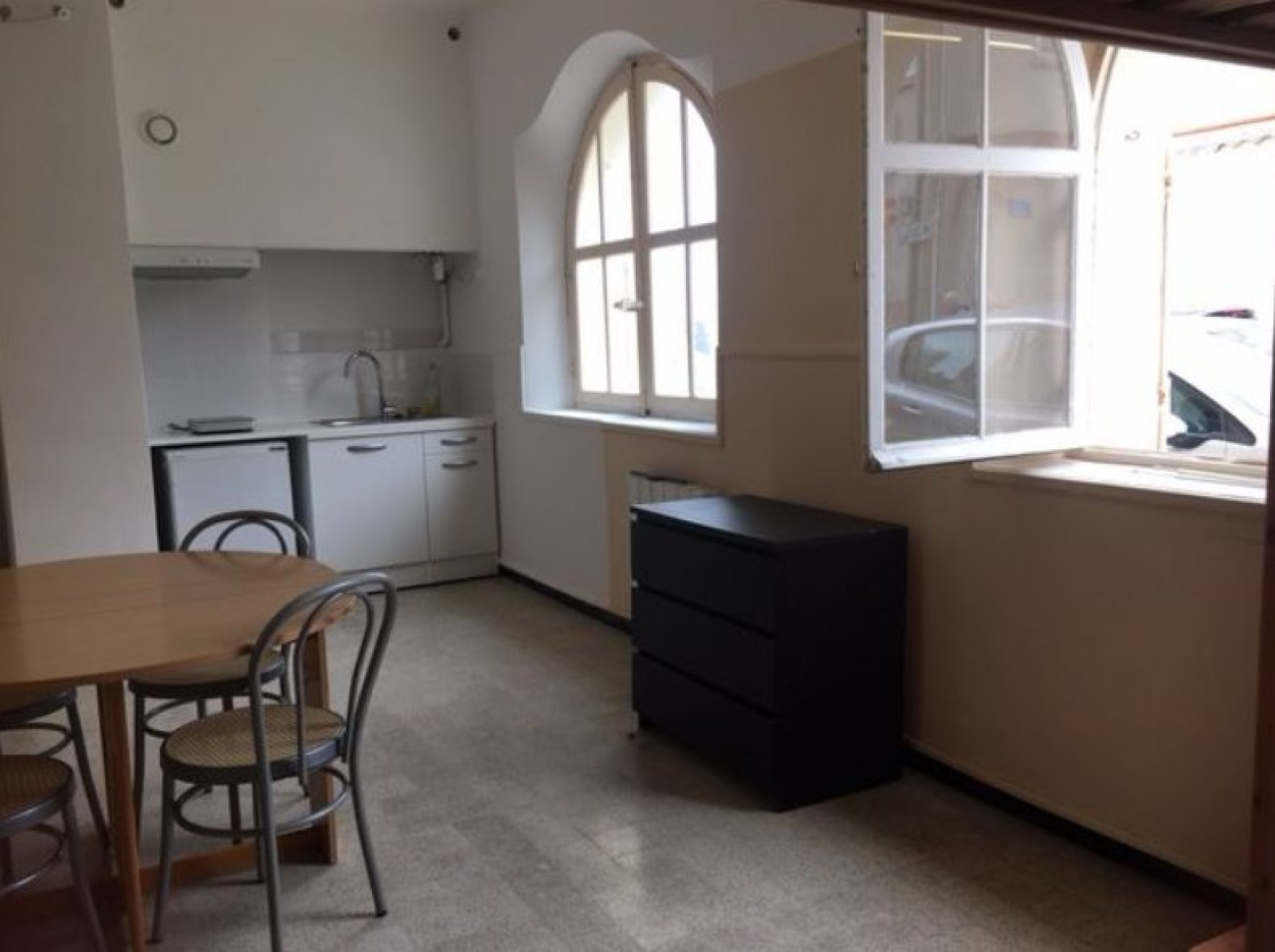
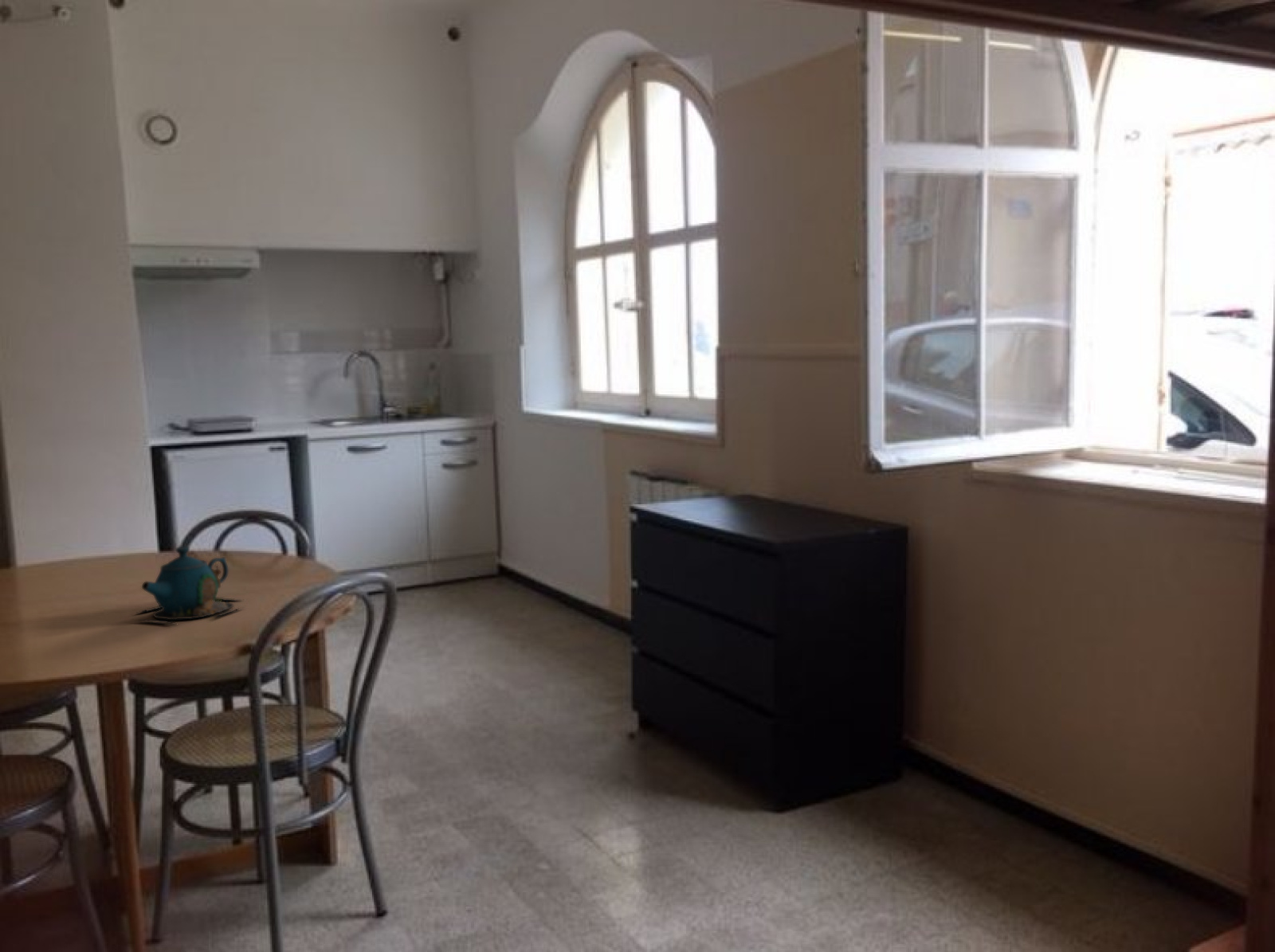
+ teapot (190, 578)
